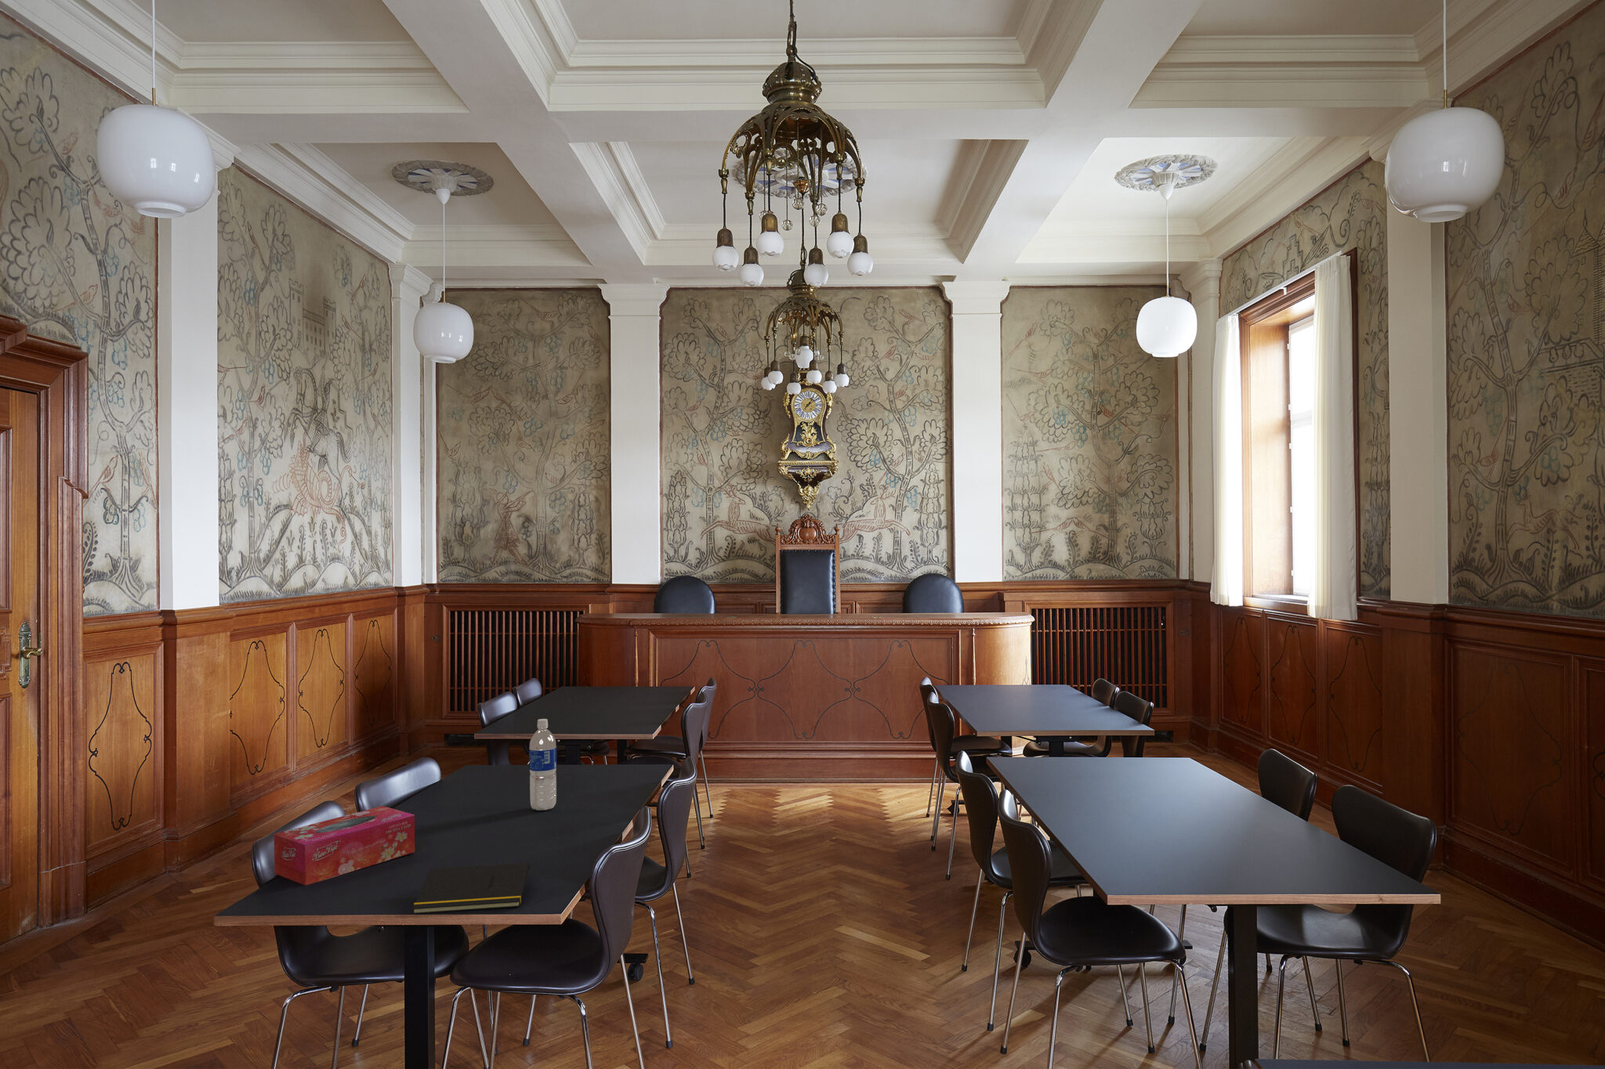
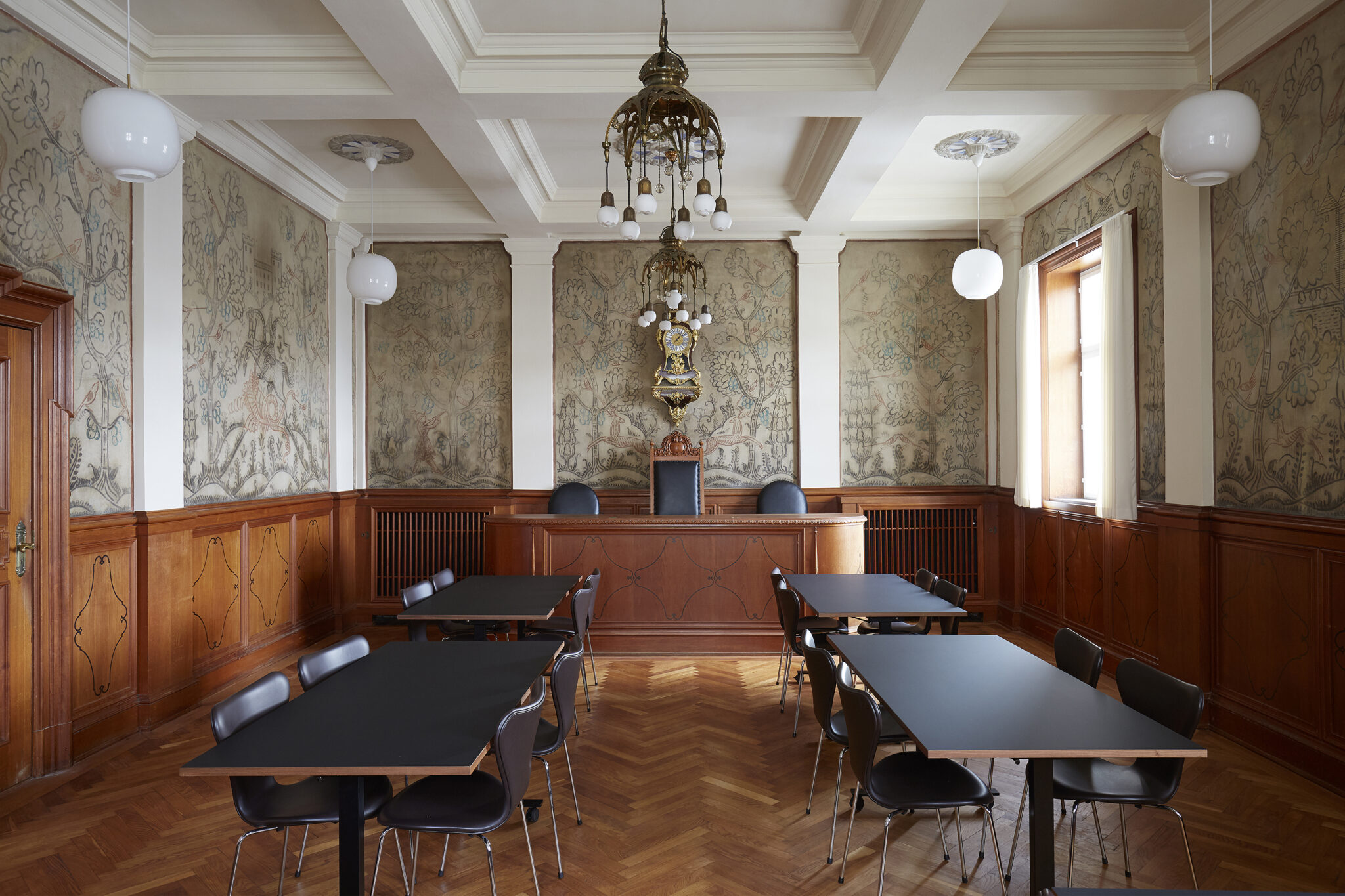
- water bottle (542, 764)
- notepad (474, 886)
- tissue box (346, 842)
